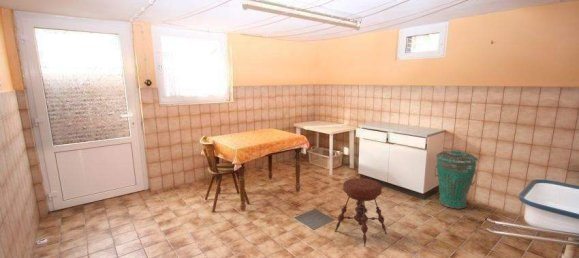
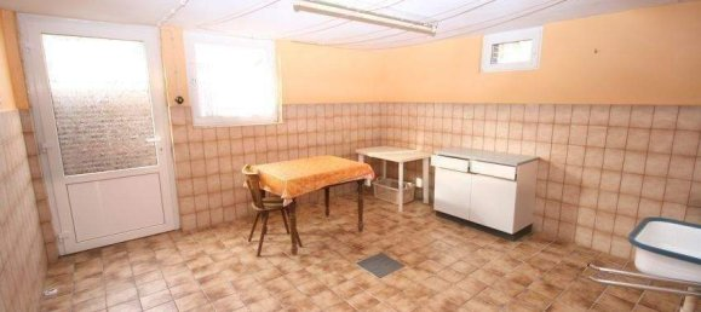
- trash can (454, 177)
- stool (361, 207)
